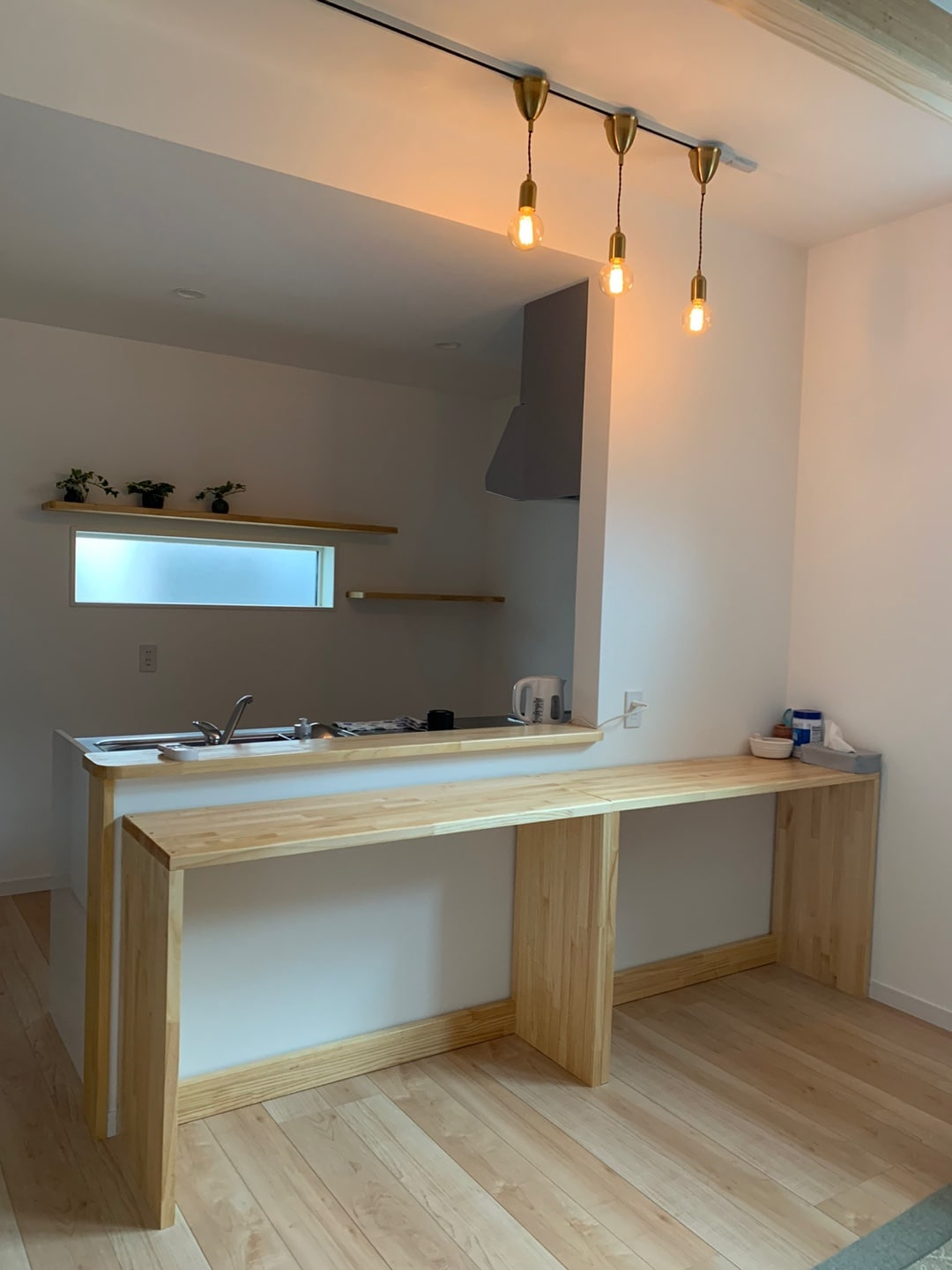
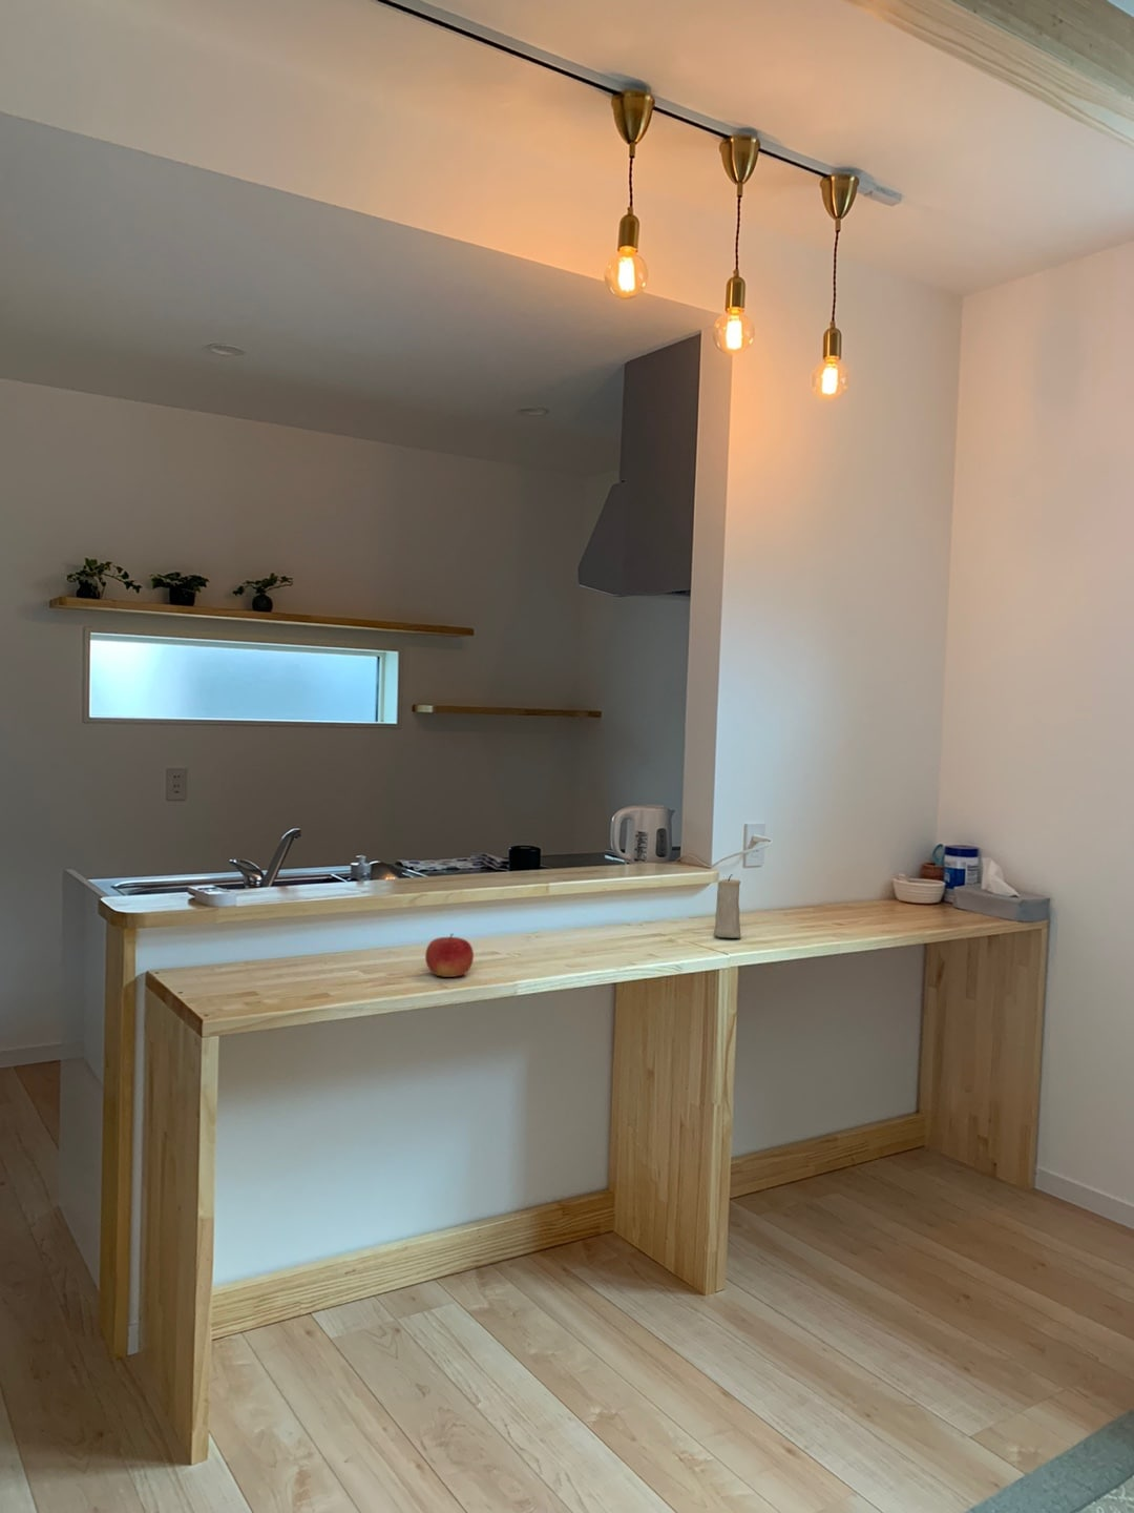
+ fruit (449, 954)
+ candle (728, 904)
